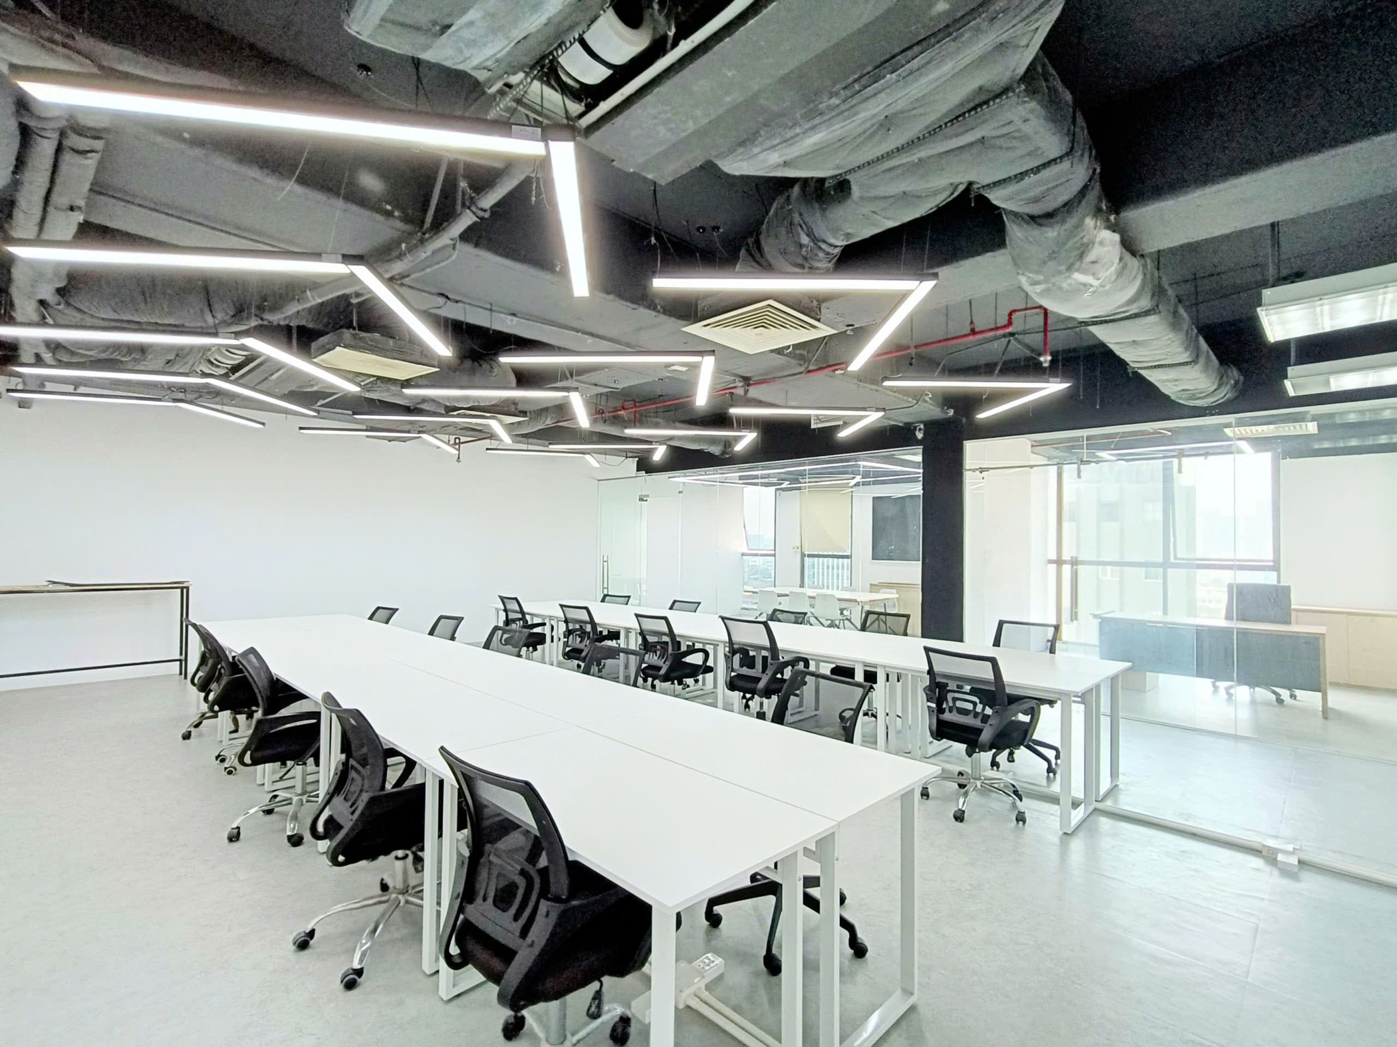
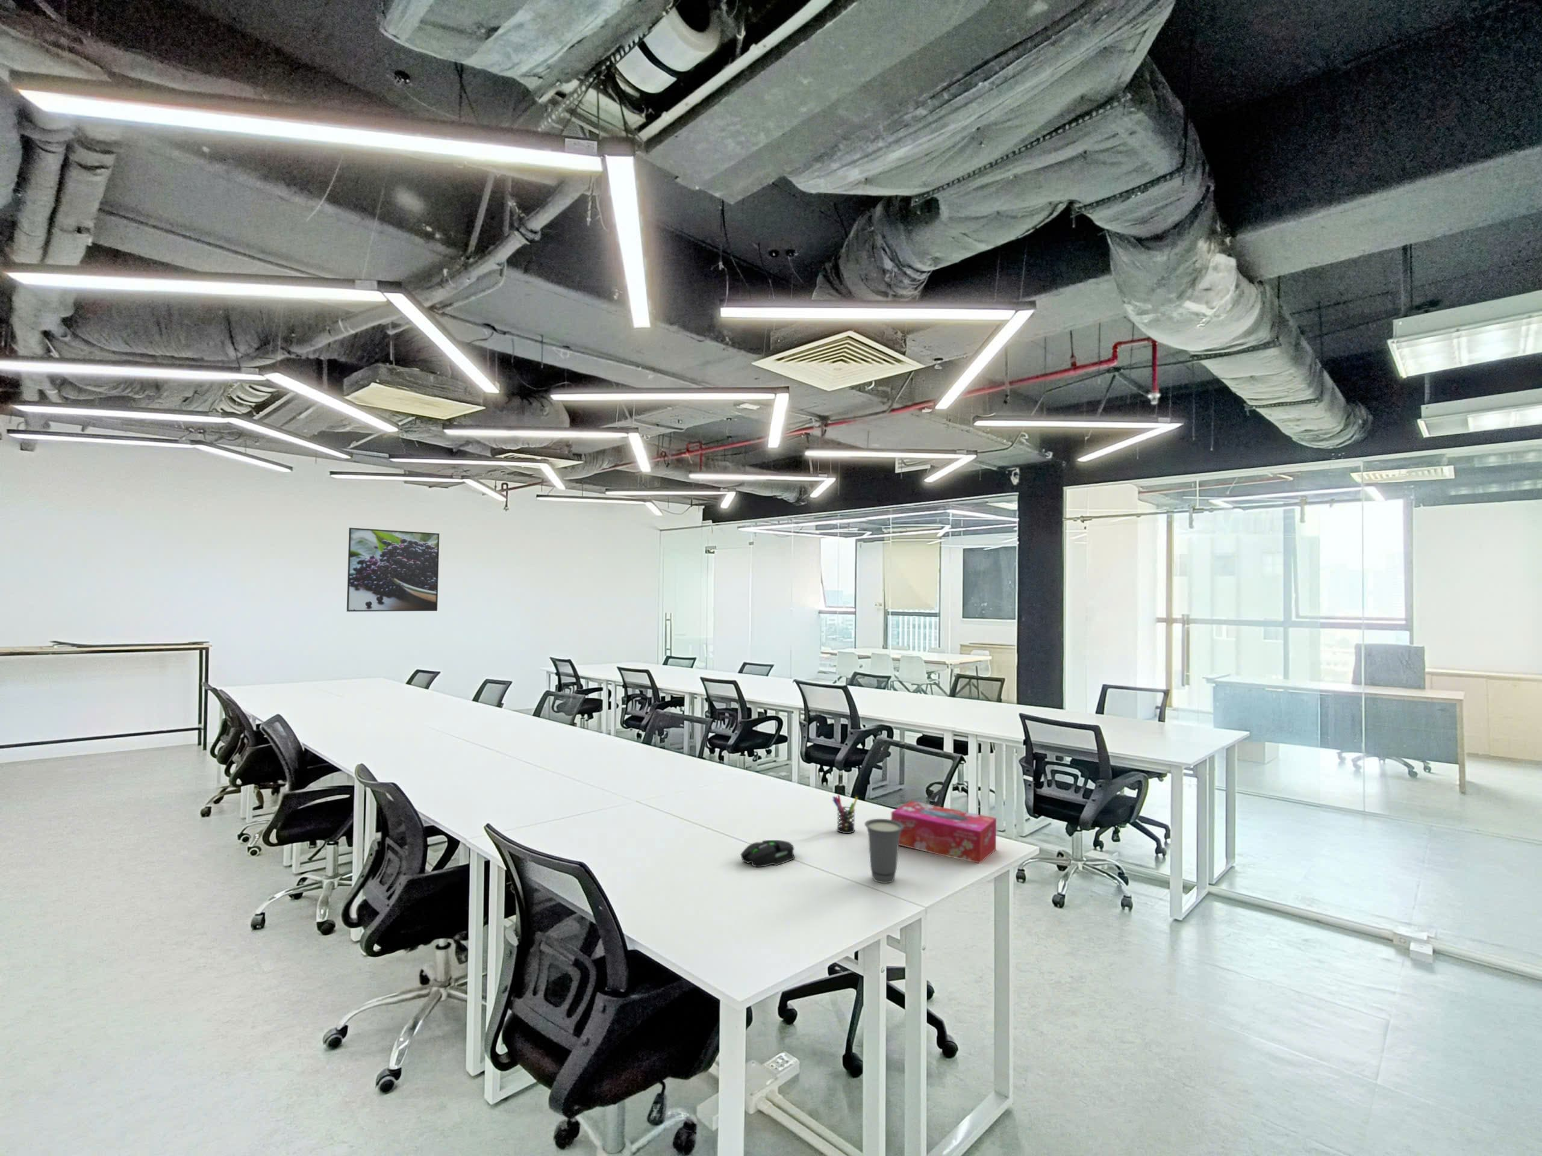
+ tissue box (942, 831)
+ mouse (767, 851)
+ cup (884, 852)
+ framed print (395, 571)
+ pen holder (846, 812)
